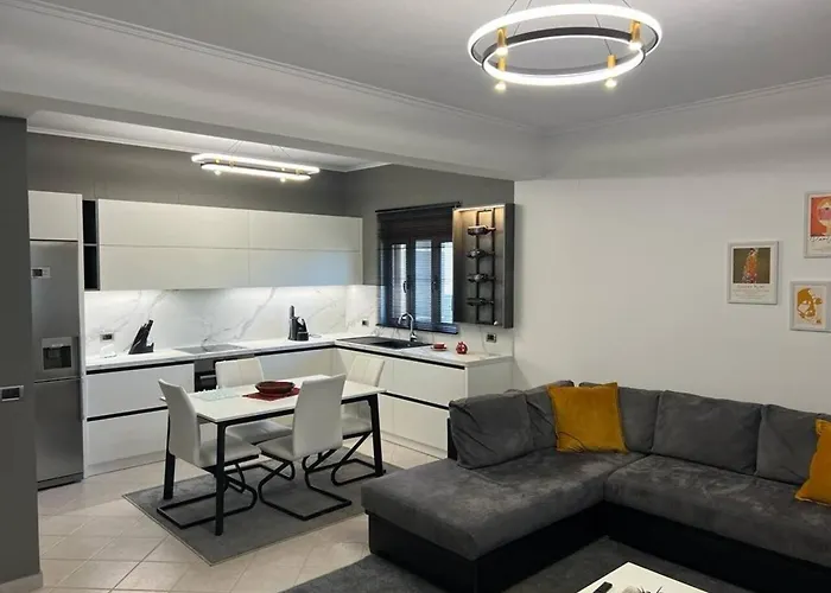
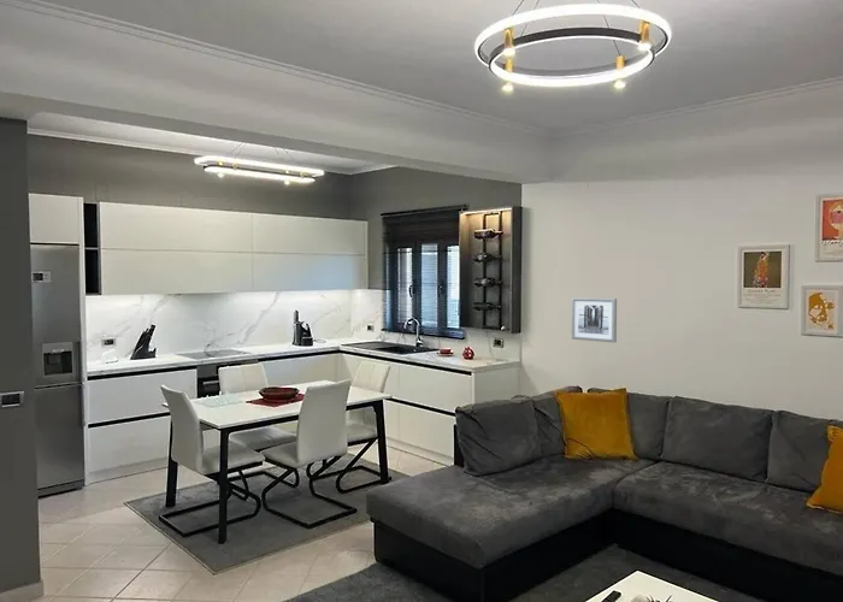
+ wall art (593, 319)
